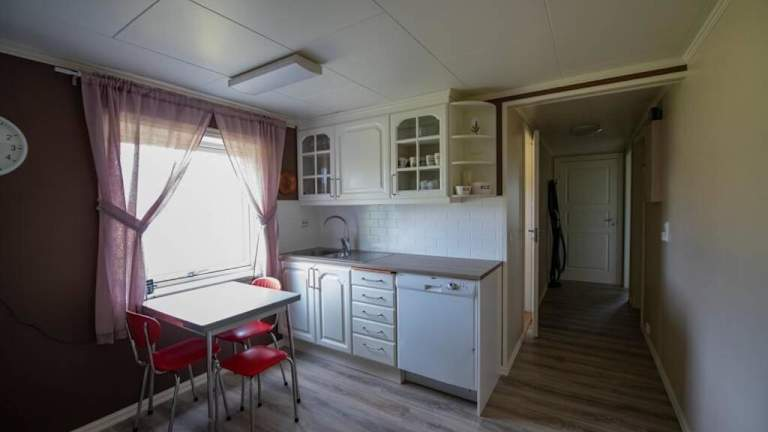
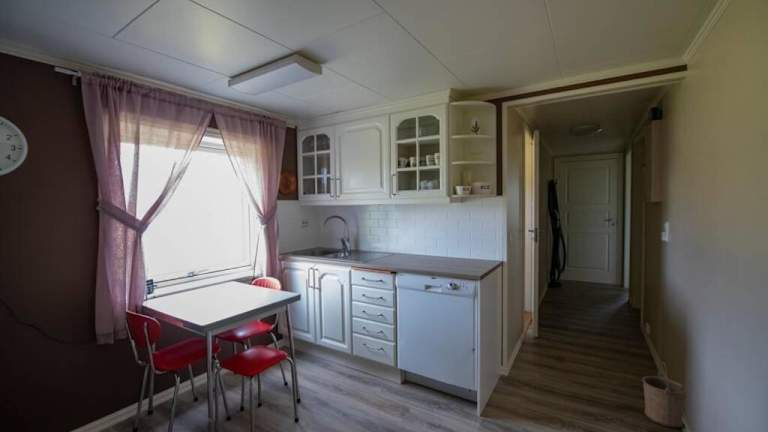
+ bucket (664, 390)
